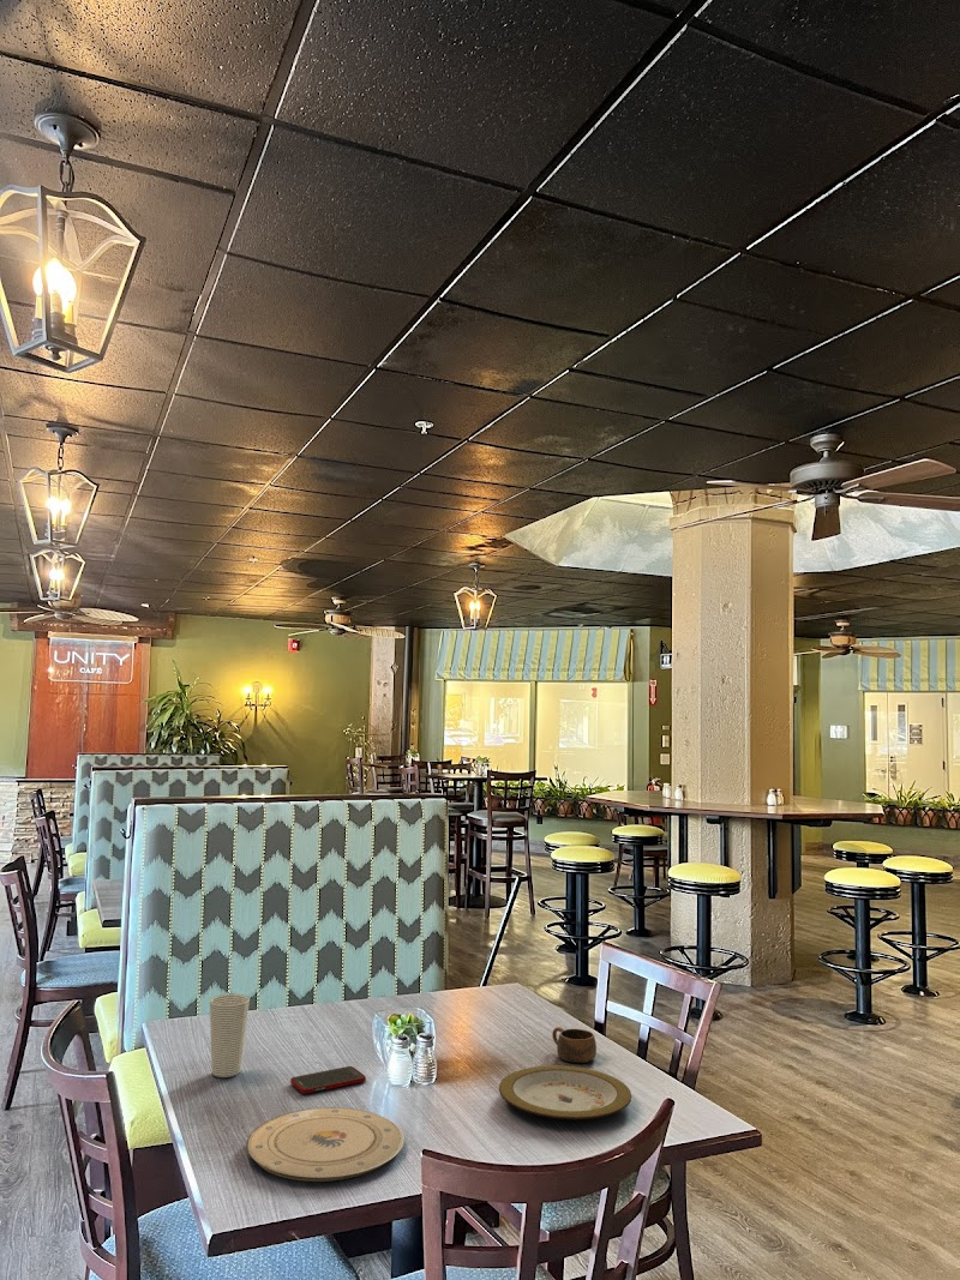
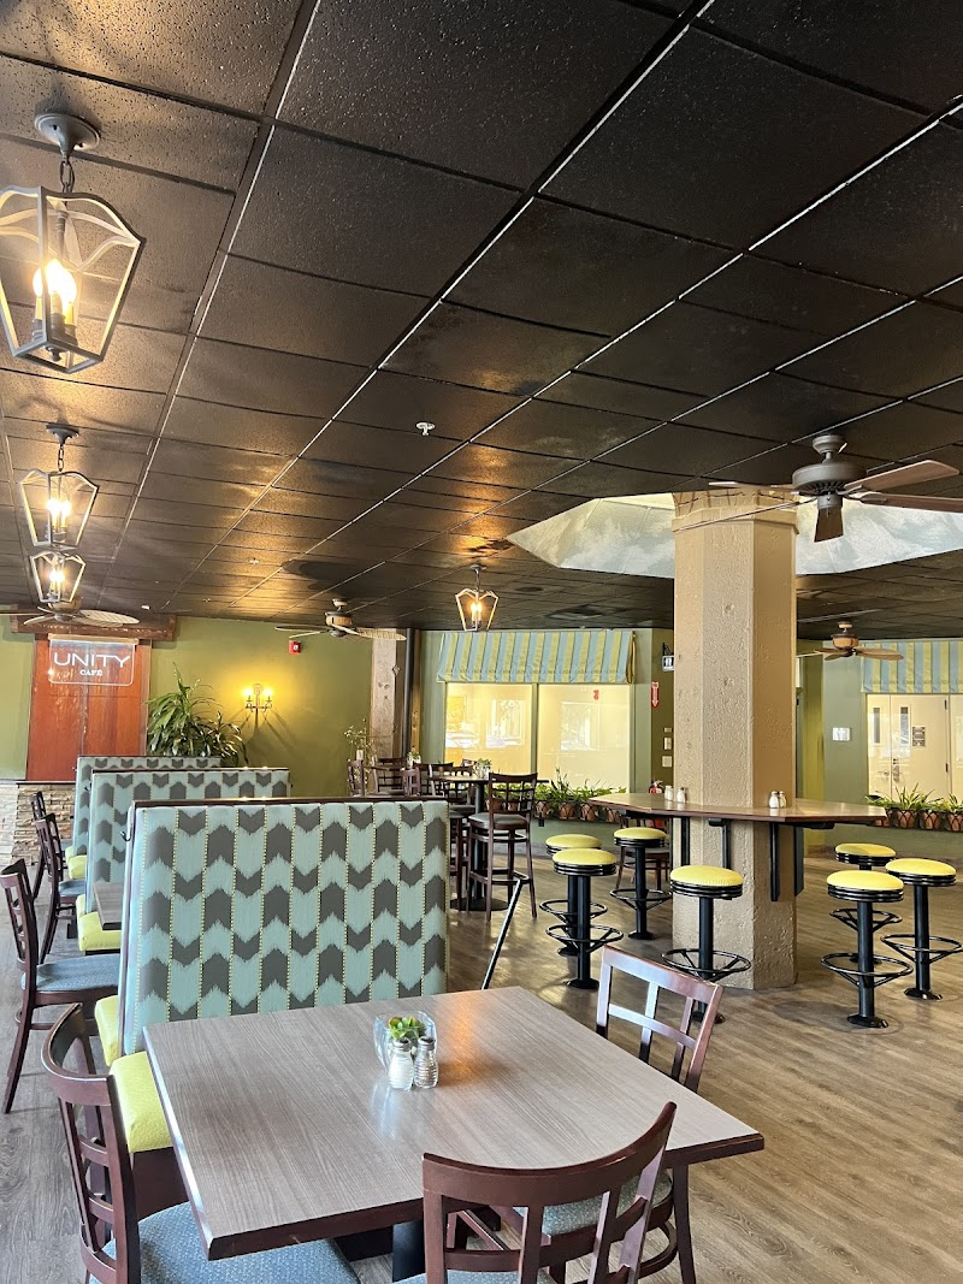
- plate (564, 1095)
- cell phone (328, 1080)
- cup (572, 1042)
- plate (325, 1143)
- cup (228, 1035)
